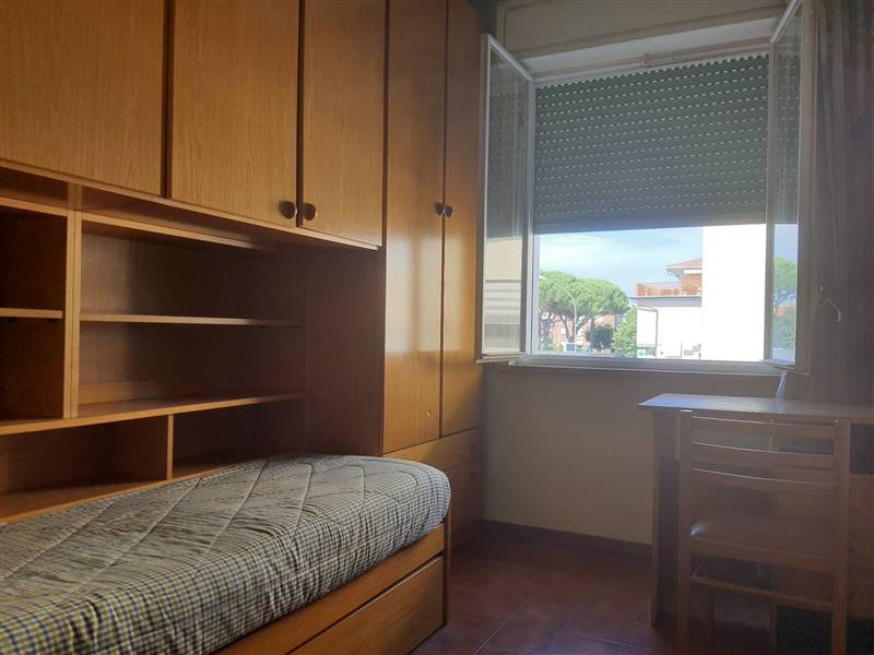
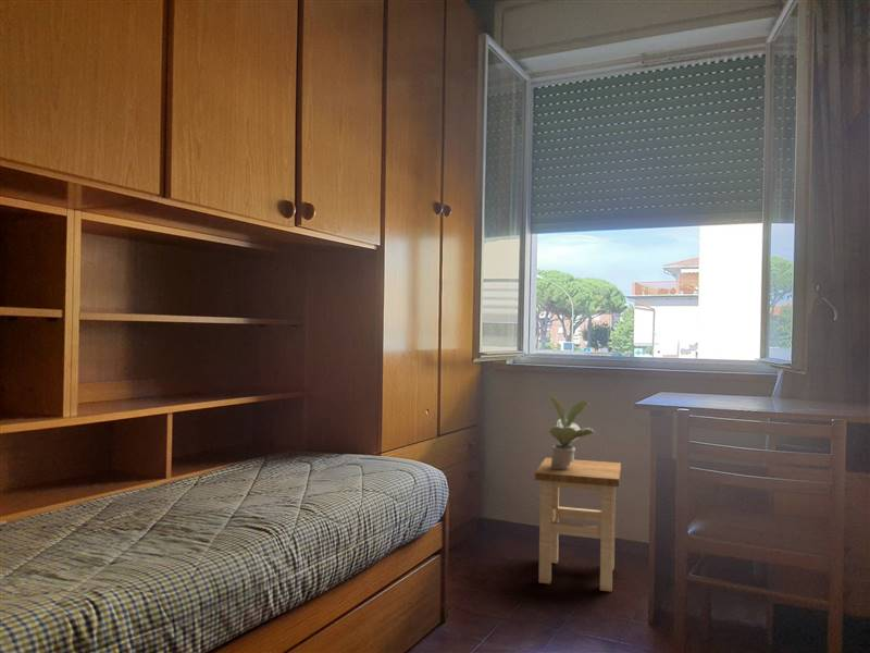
+ potted plant (571, 432)
+ stool (579, 518)
